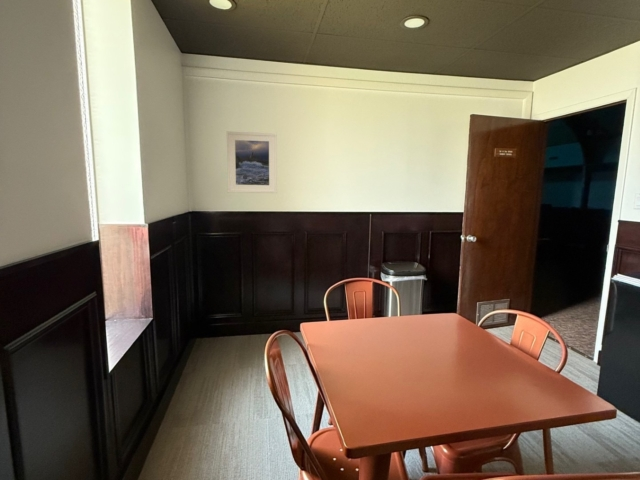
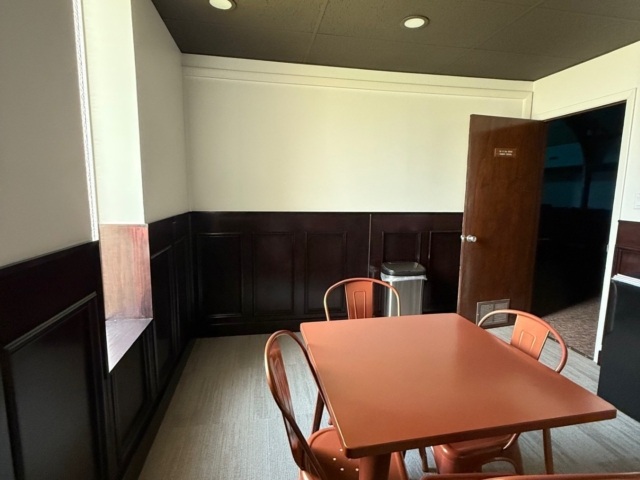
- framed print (252, 163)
